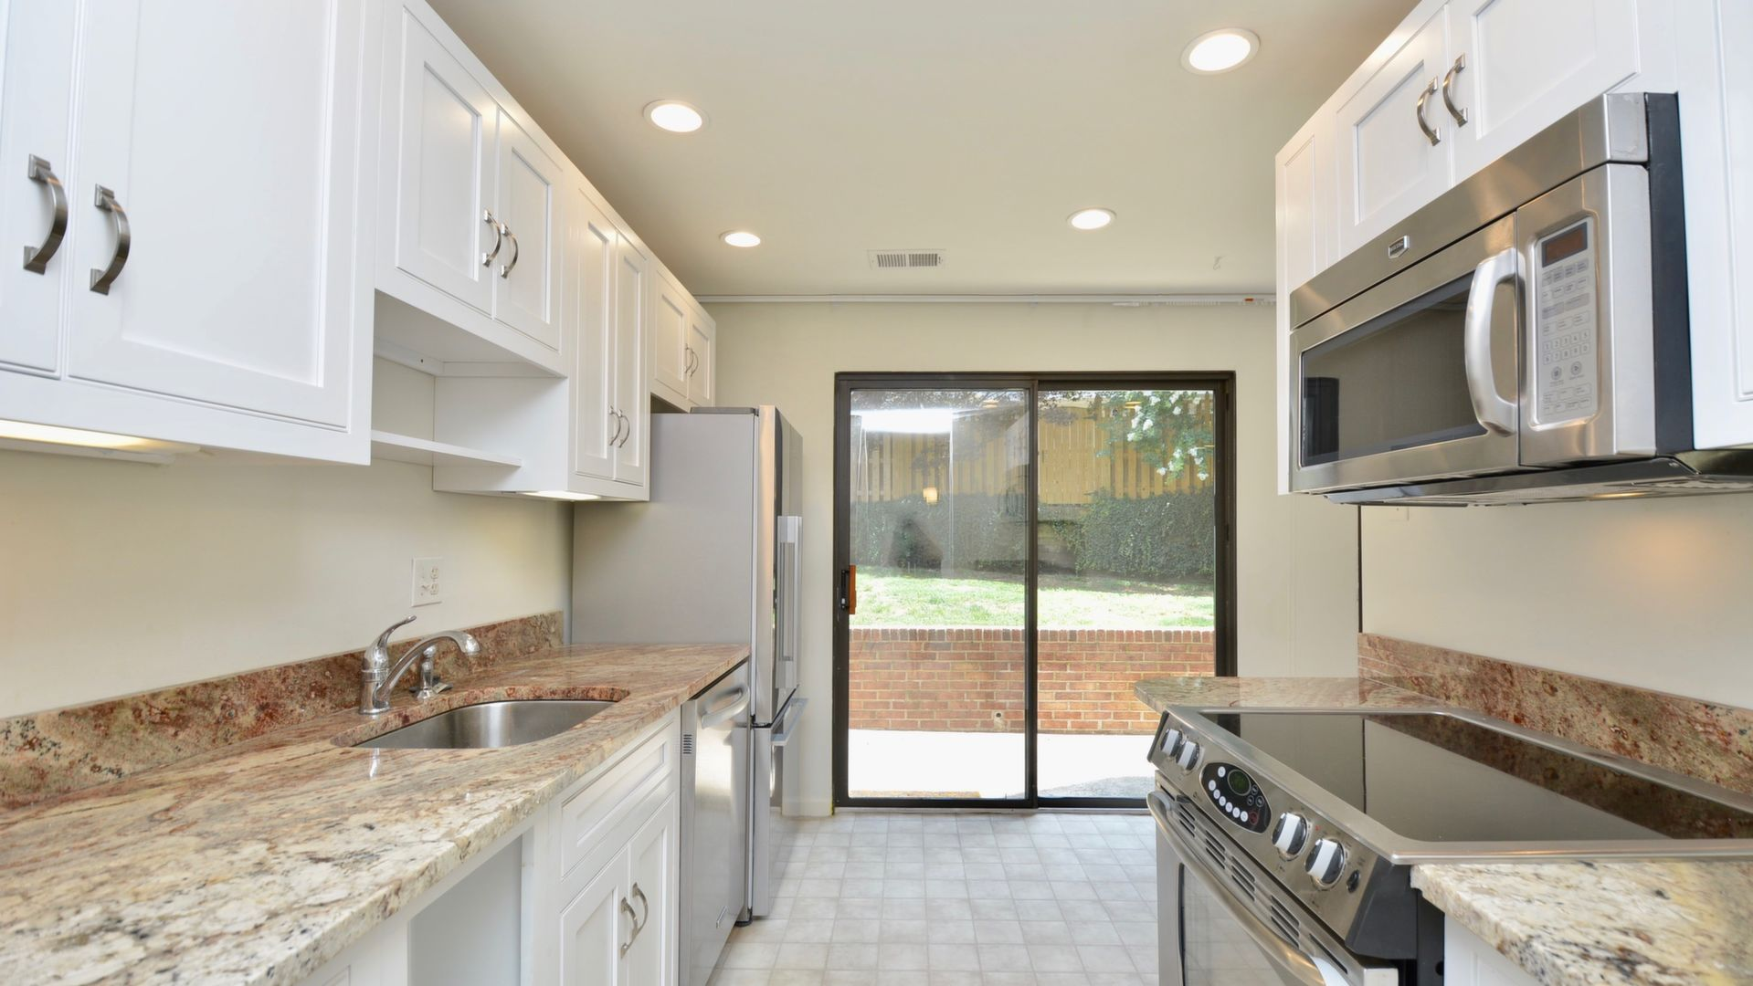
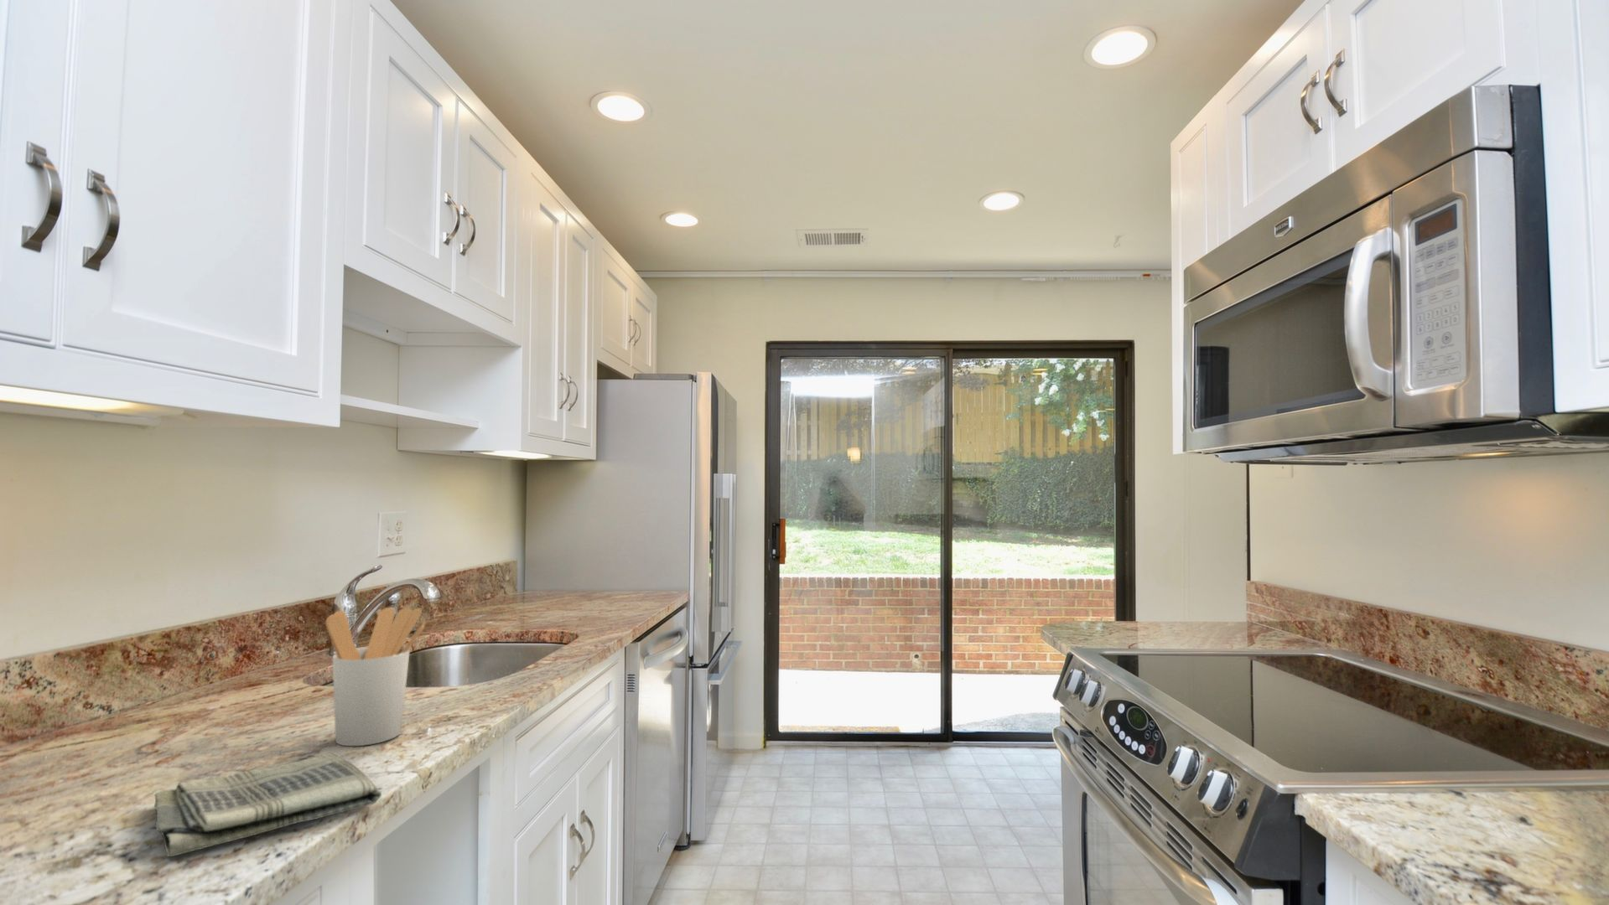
+ dish towel (265, 792)
+ utensil holder (380, 669)
